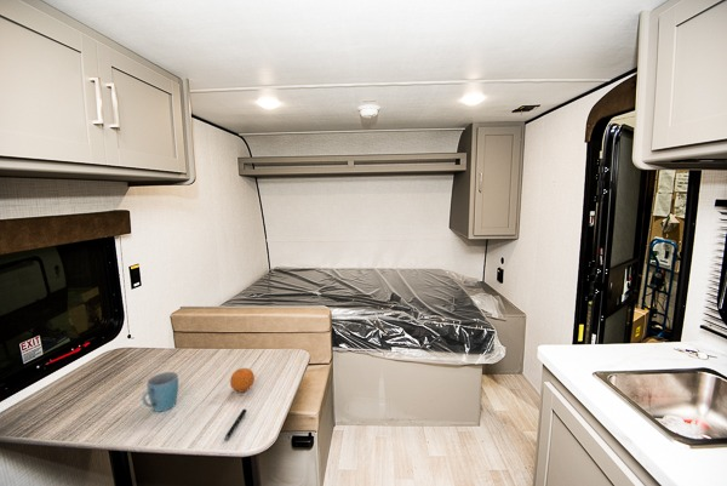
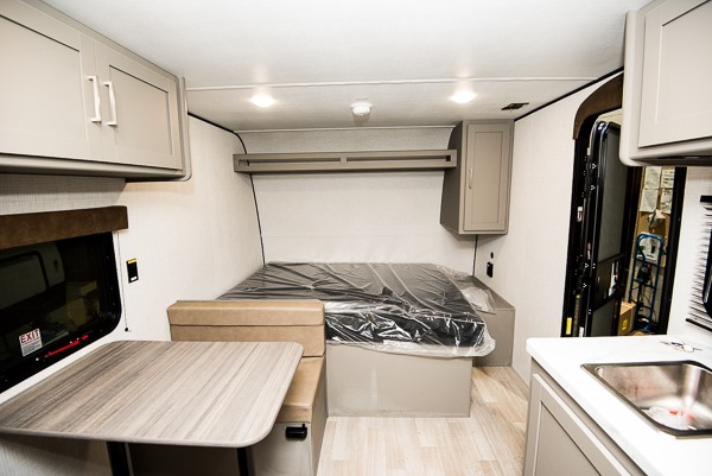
- mug (159, 394)
- fruit (242, 379)
- pen (235, 424)
